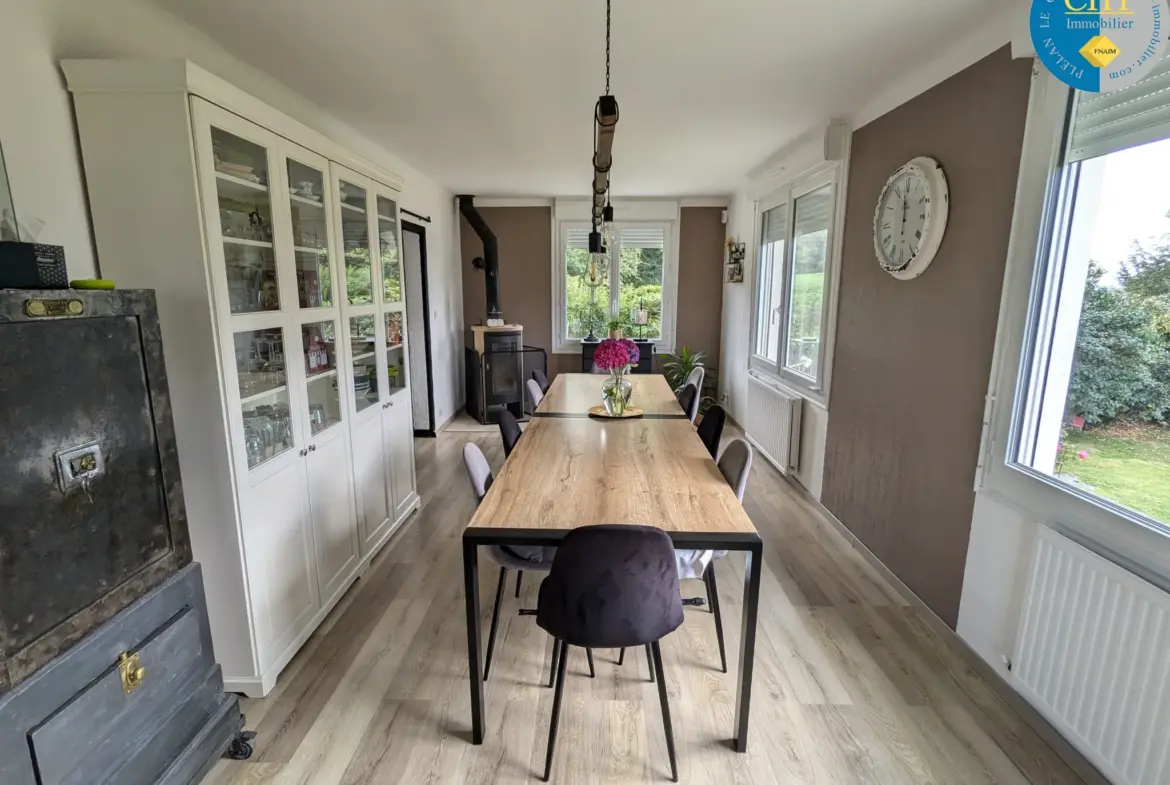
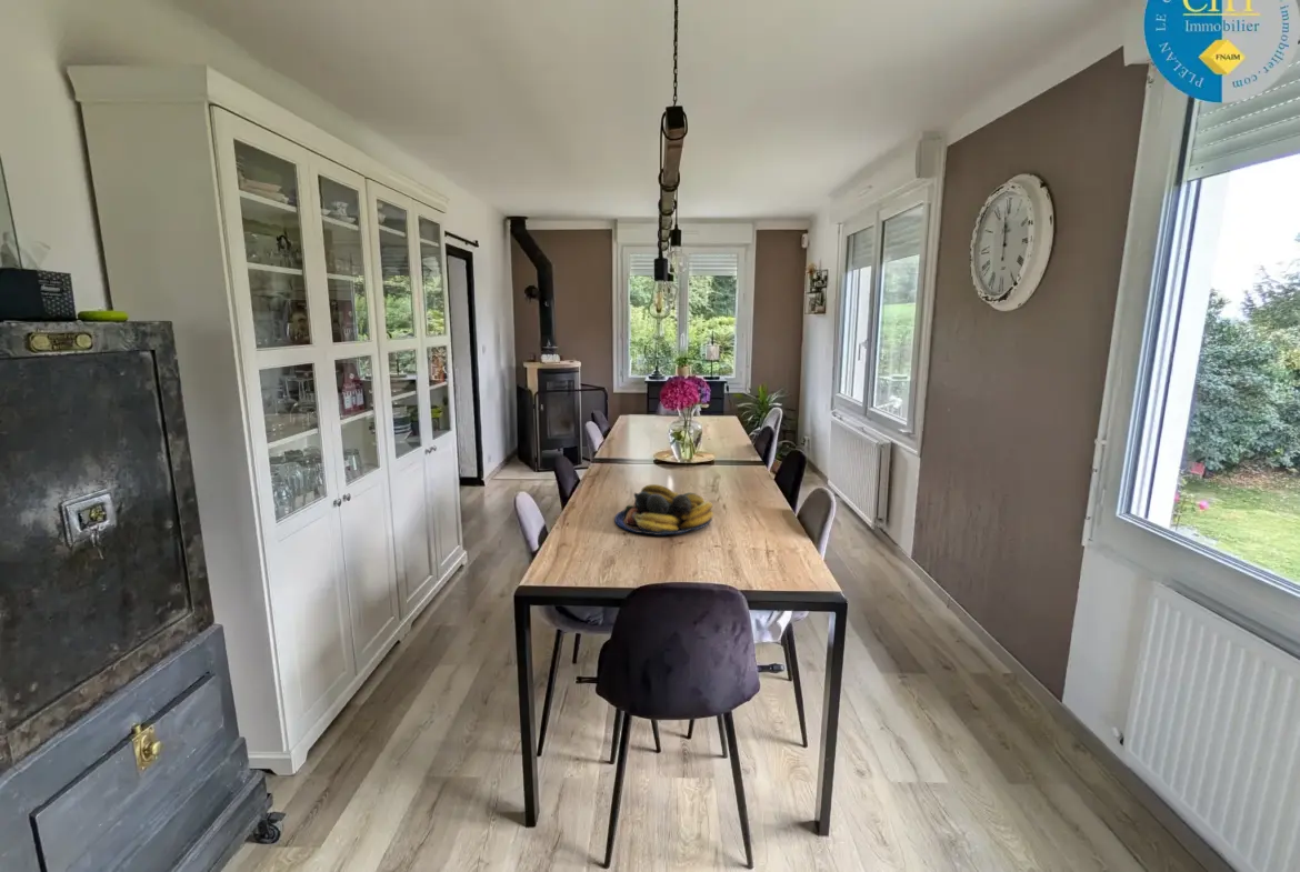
+ fruit bowl (662, 502)
